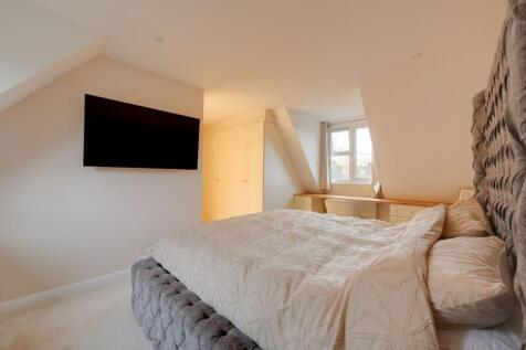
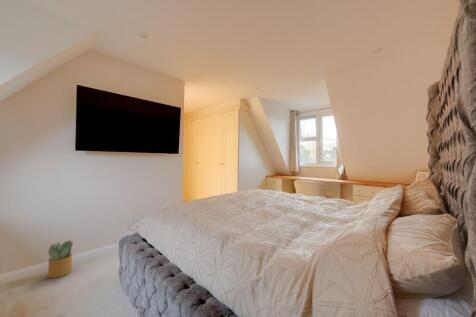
+ potted plant (58, 258)
